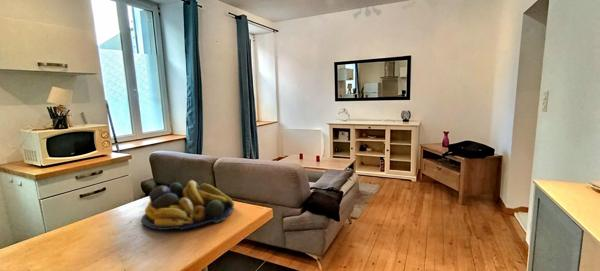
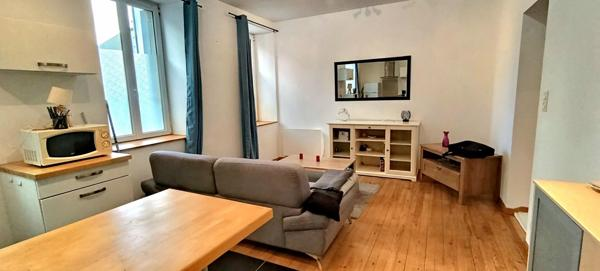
- fruit bowl (188, 198)
